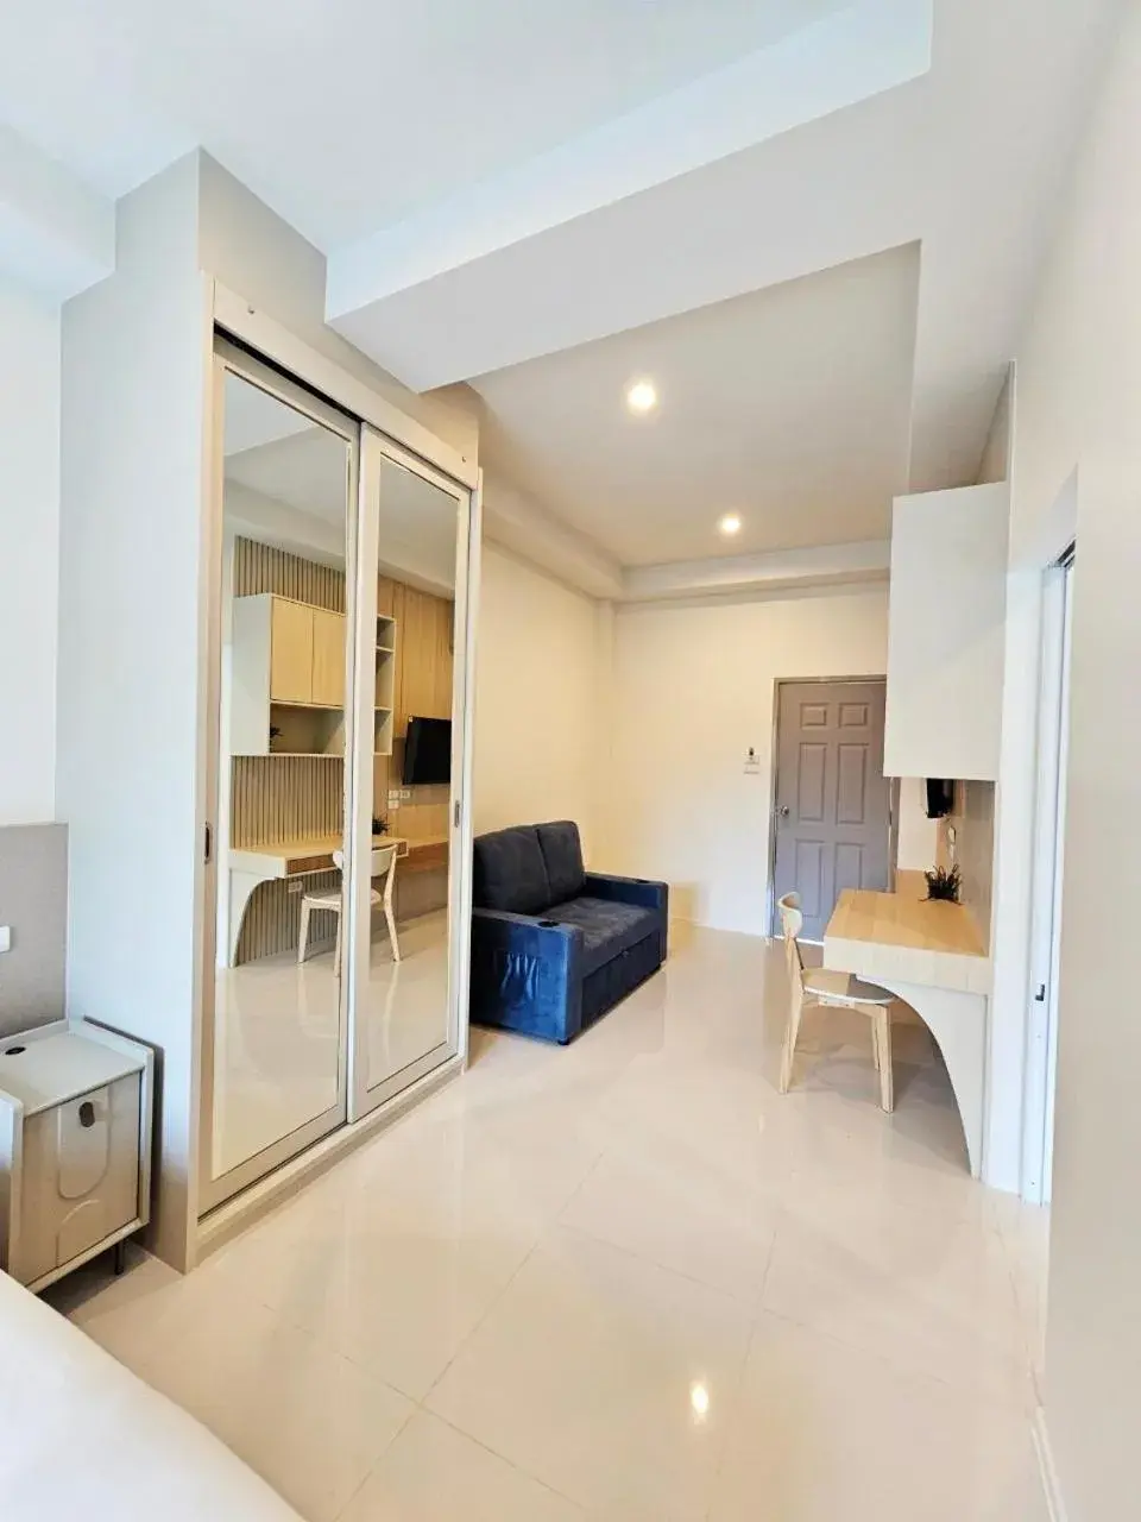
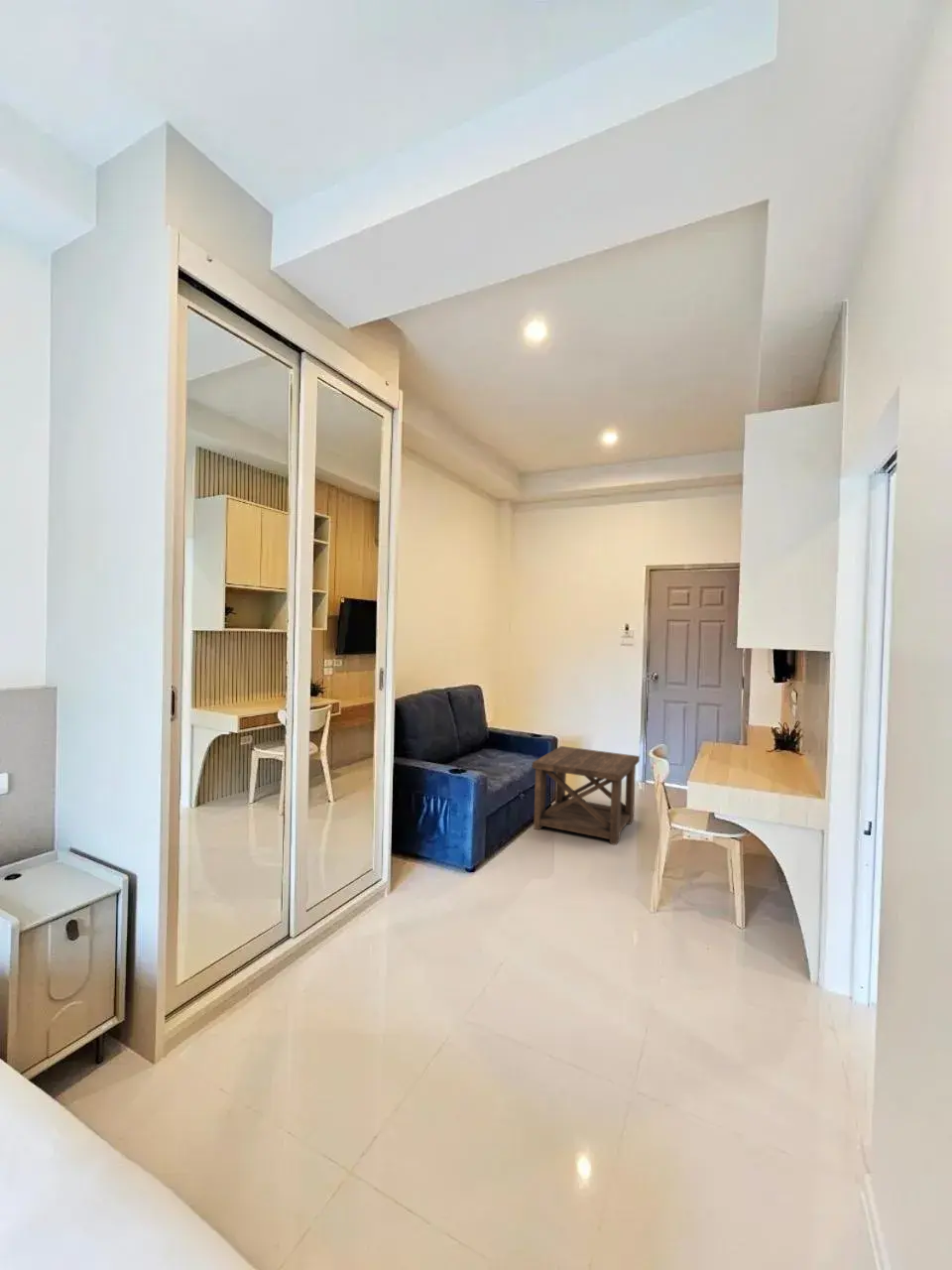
+ side table (586, 791)
